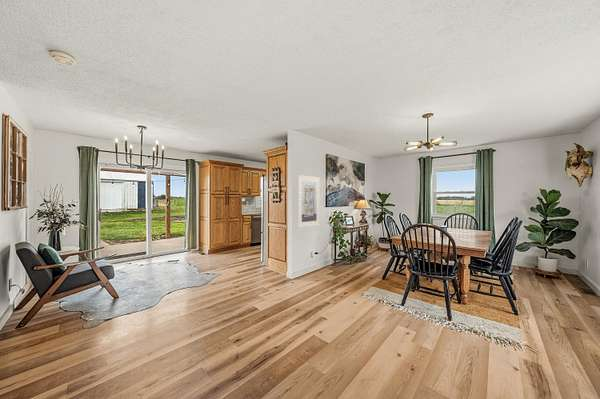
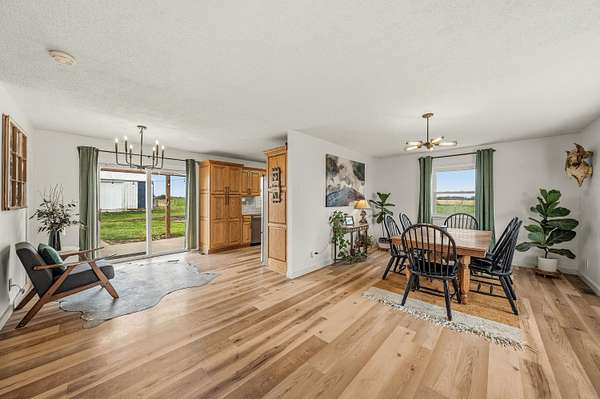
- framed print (309, 201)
